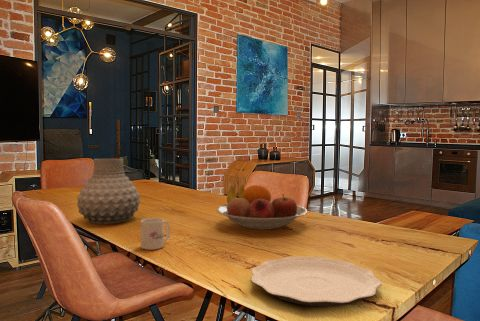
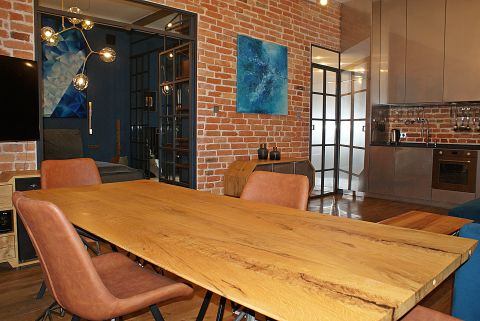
- fruit bowl (261, 205)
- mug (156, 232)
- plate (313, 280)
- vase (109, 189)
